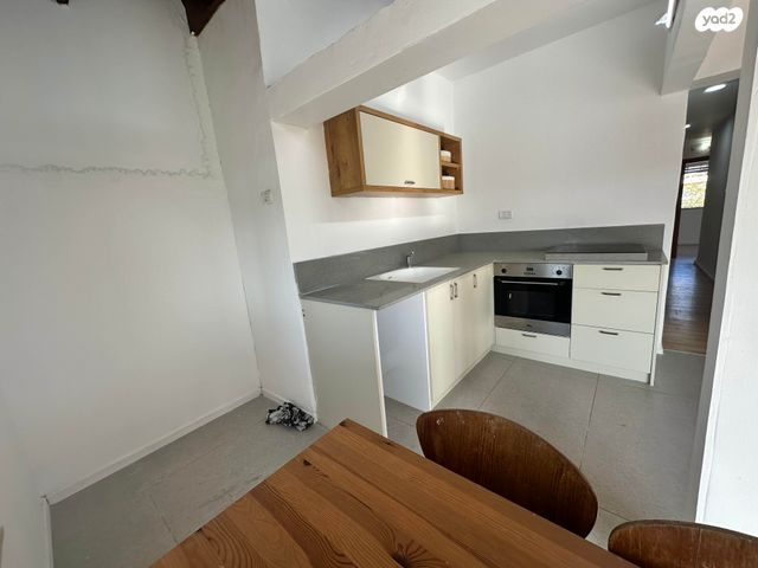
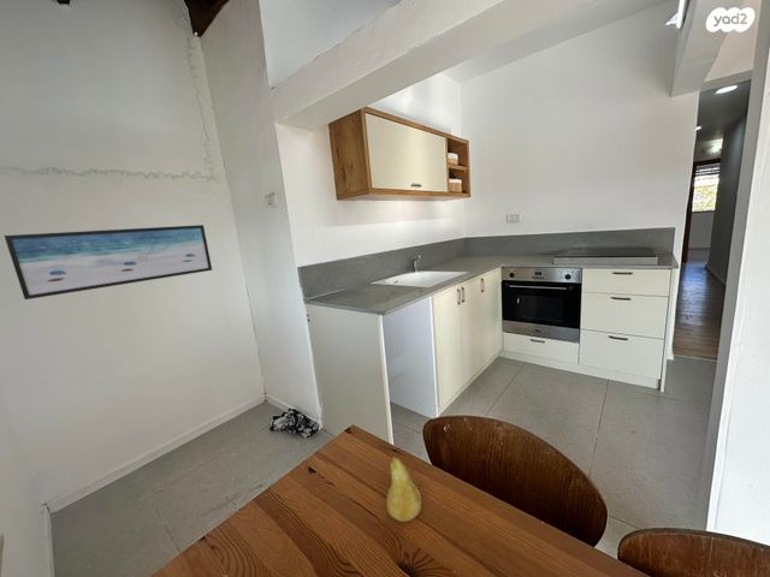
+ wall art (128, 256)
+ fruit (402, 488)
